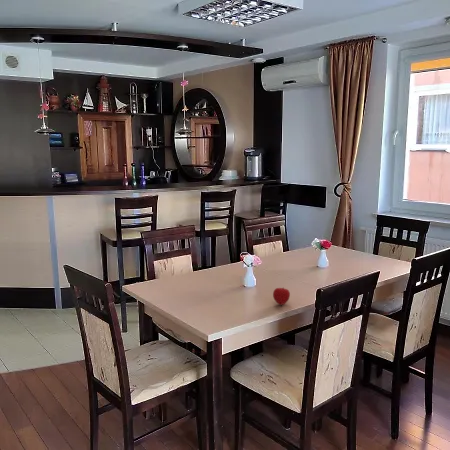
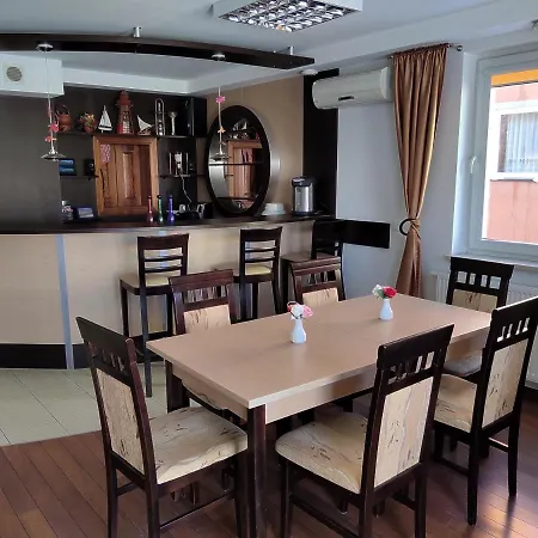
- apple (281, 295)
